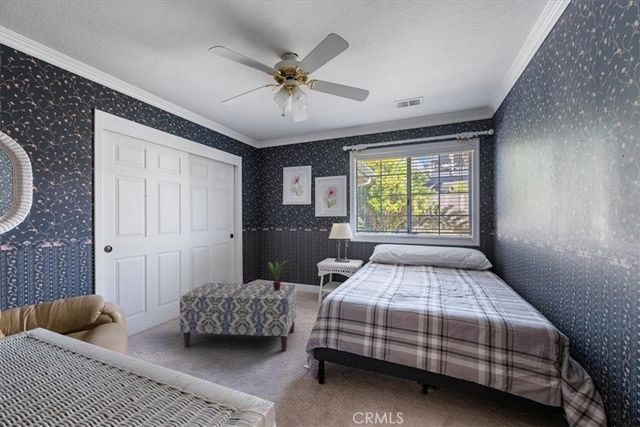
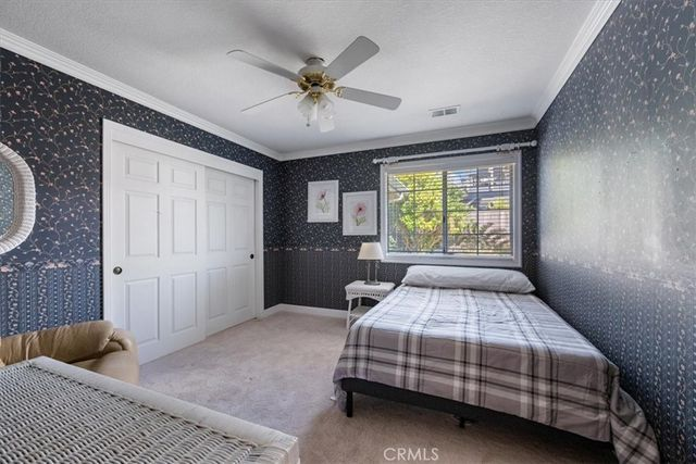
- potted plant (279, 276)
- bench (242, 314)
